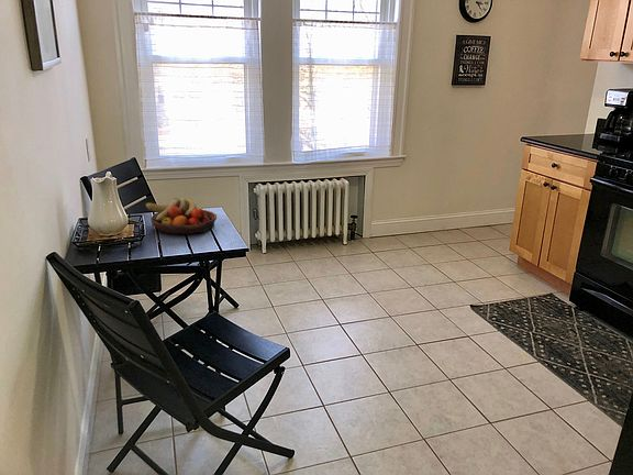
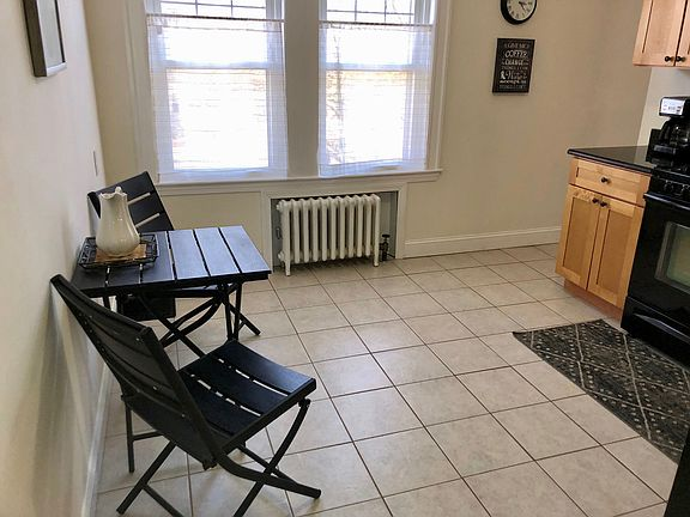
- fruit bowl (182, 213)
